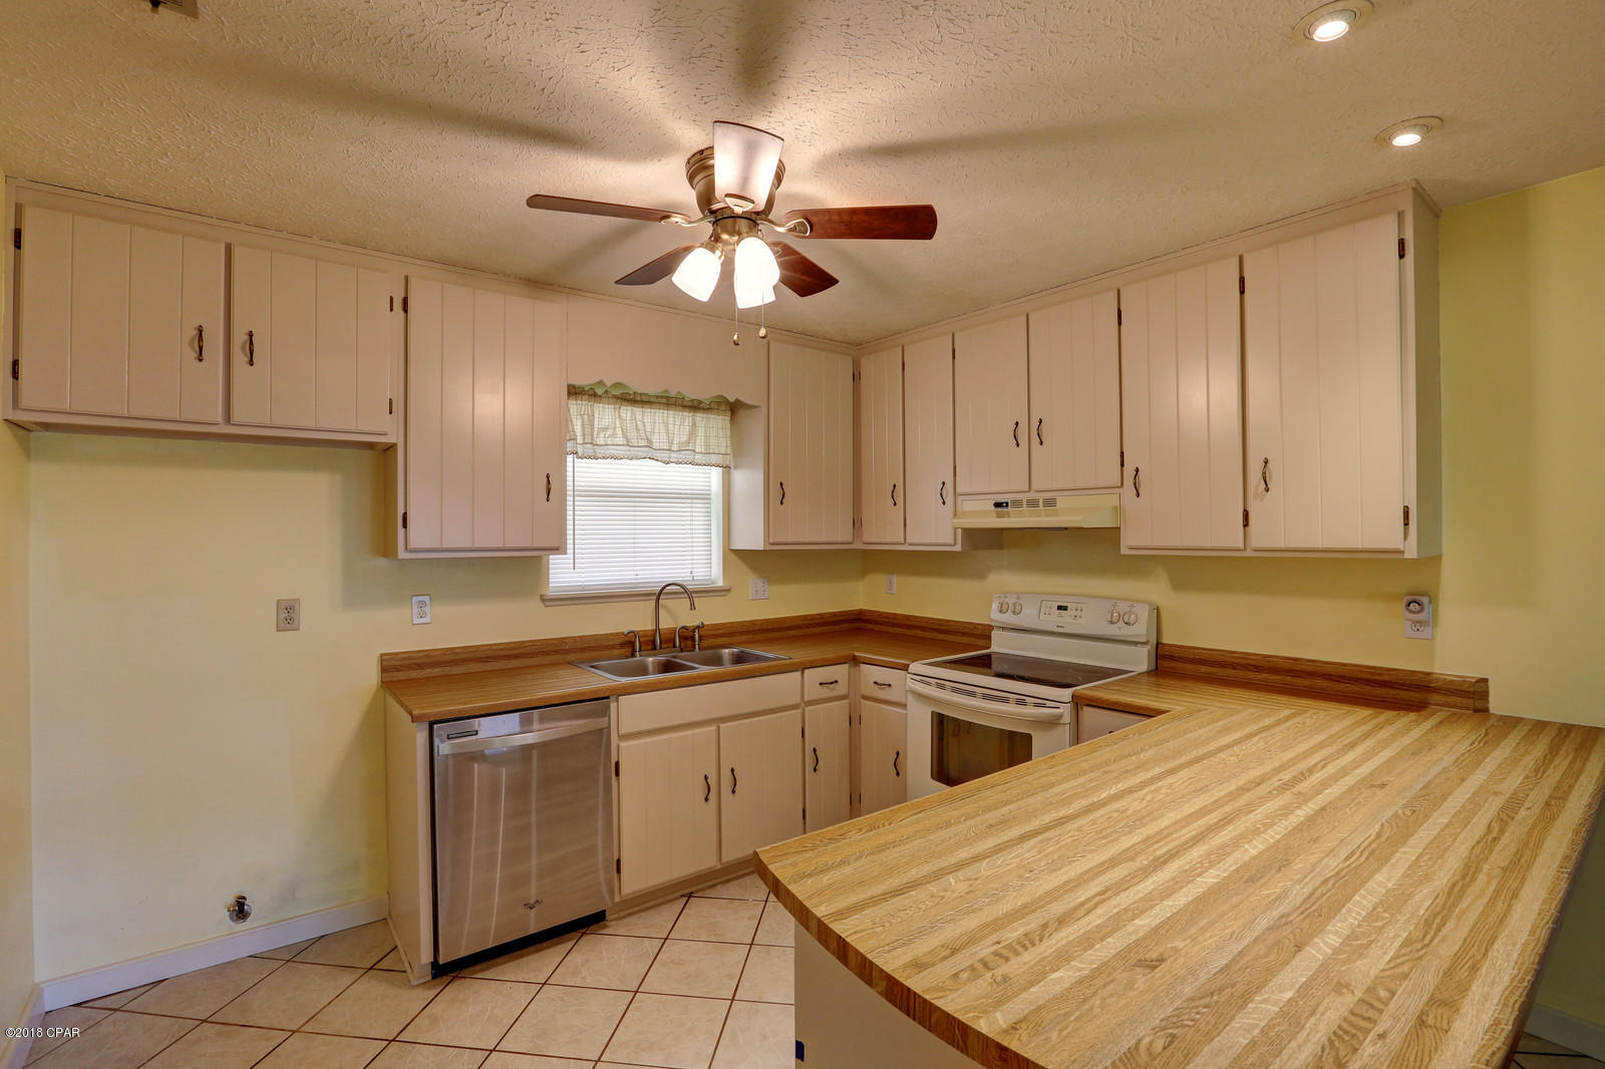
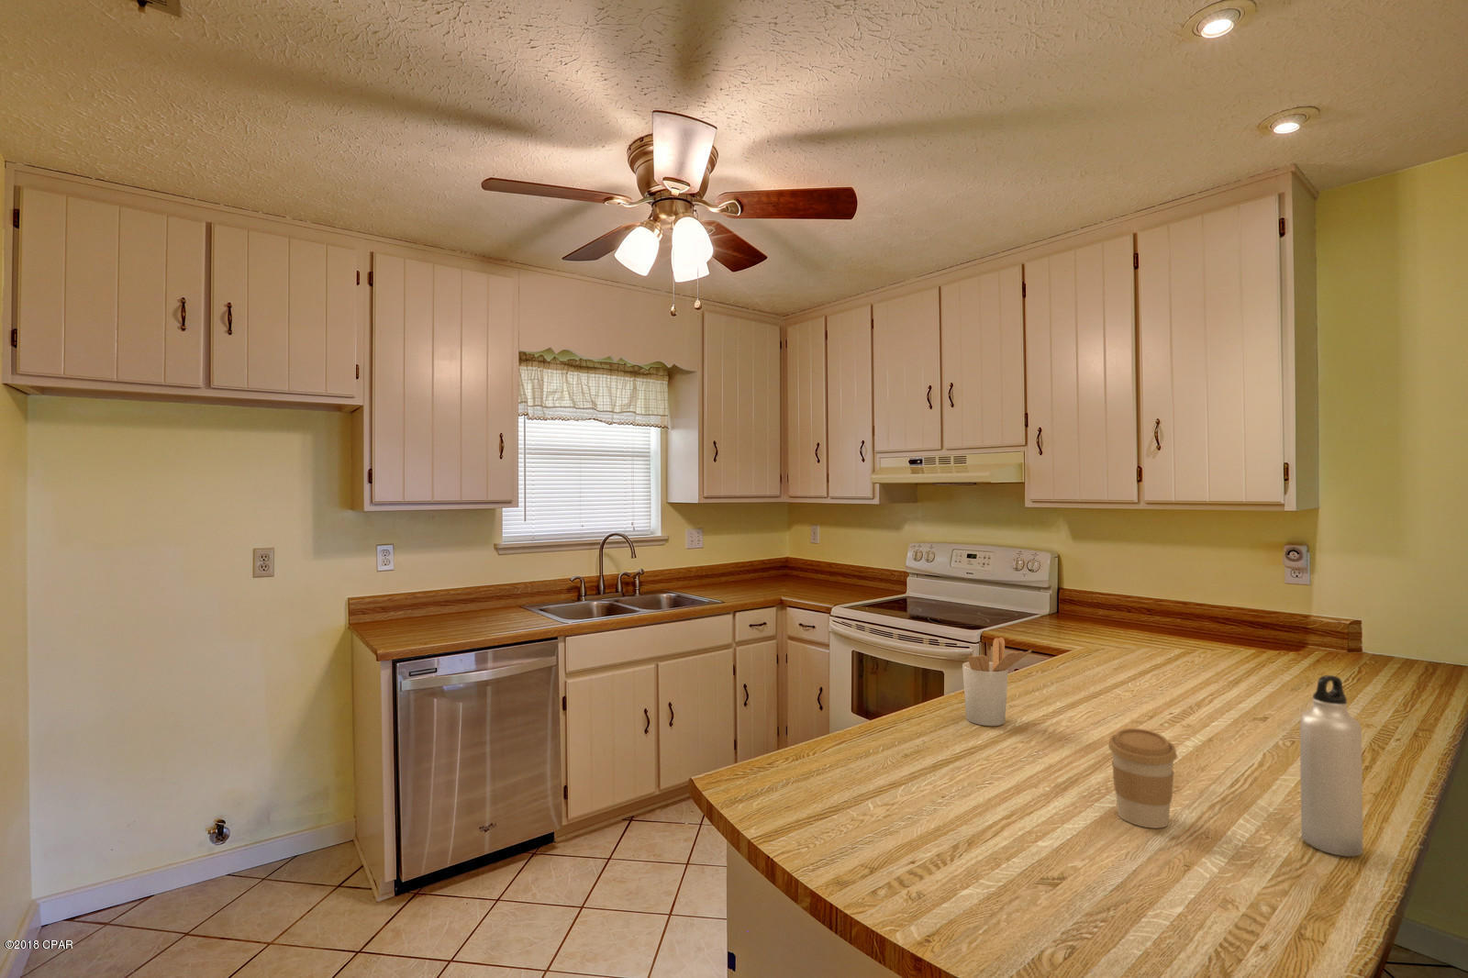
+ utensil holder (995, 682)
+ water bottle (1330, 761)
+ coffee cup (1143, 776)
